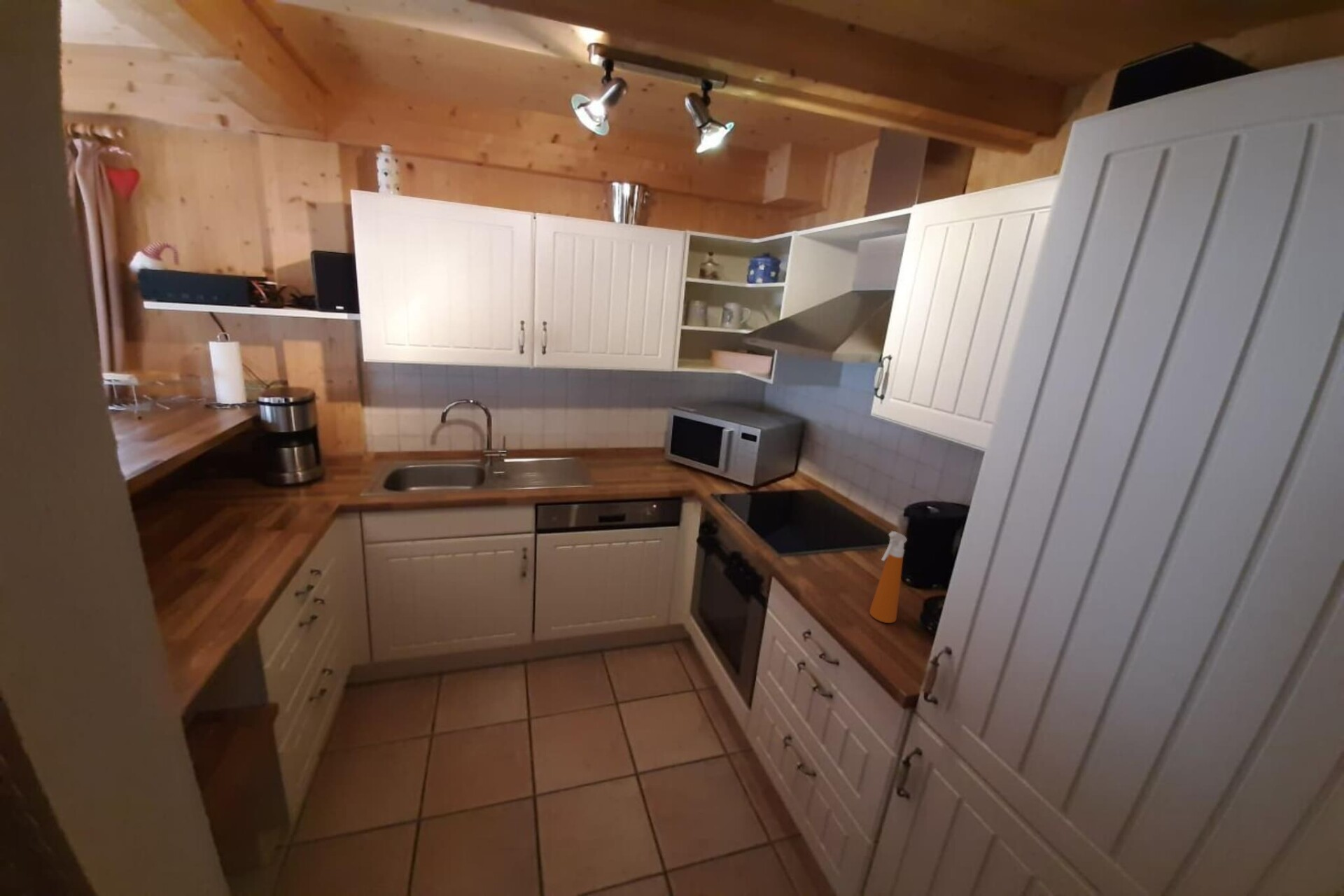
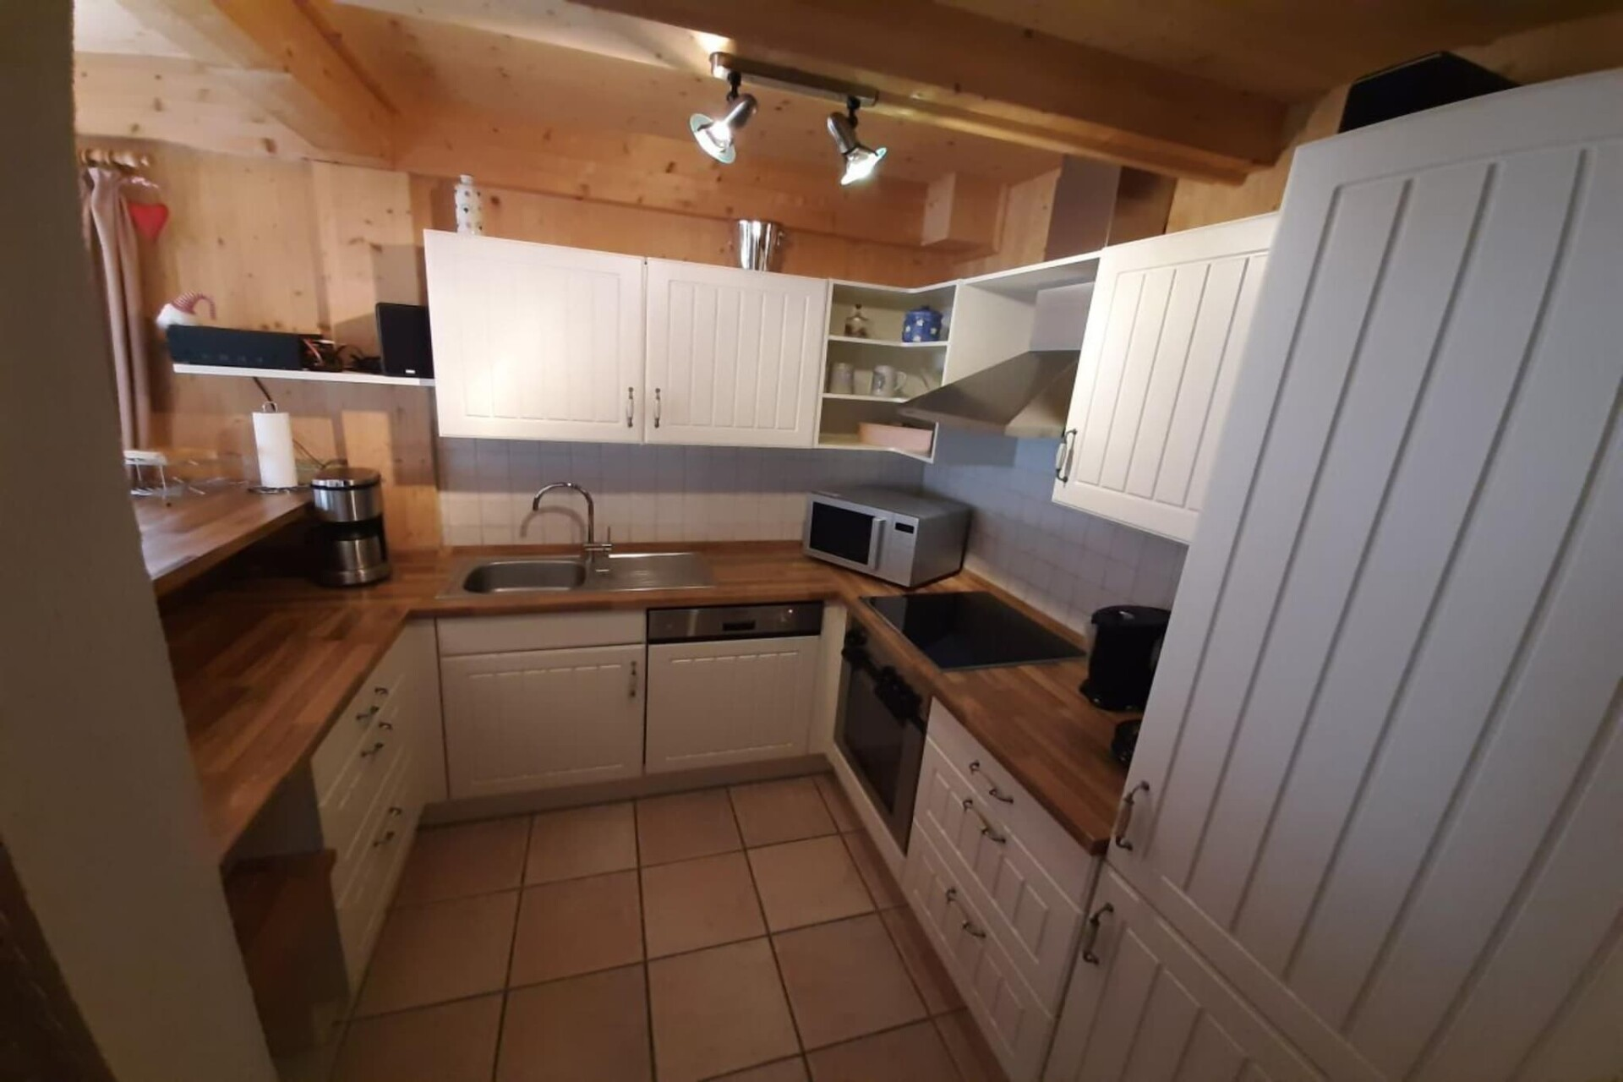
- spray bottle (888, 575)
